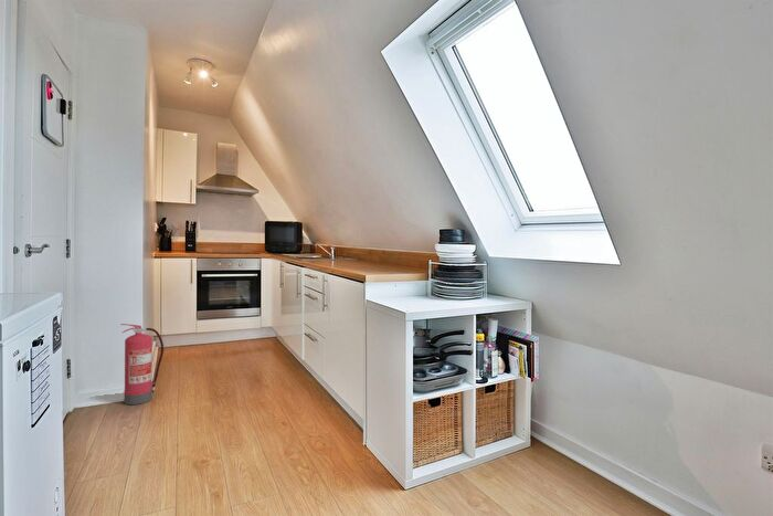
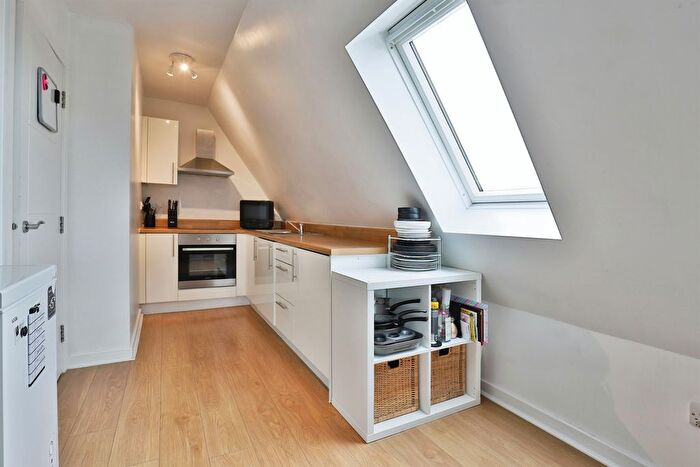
- fire extinguisher (141, 360)
